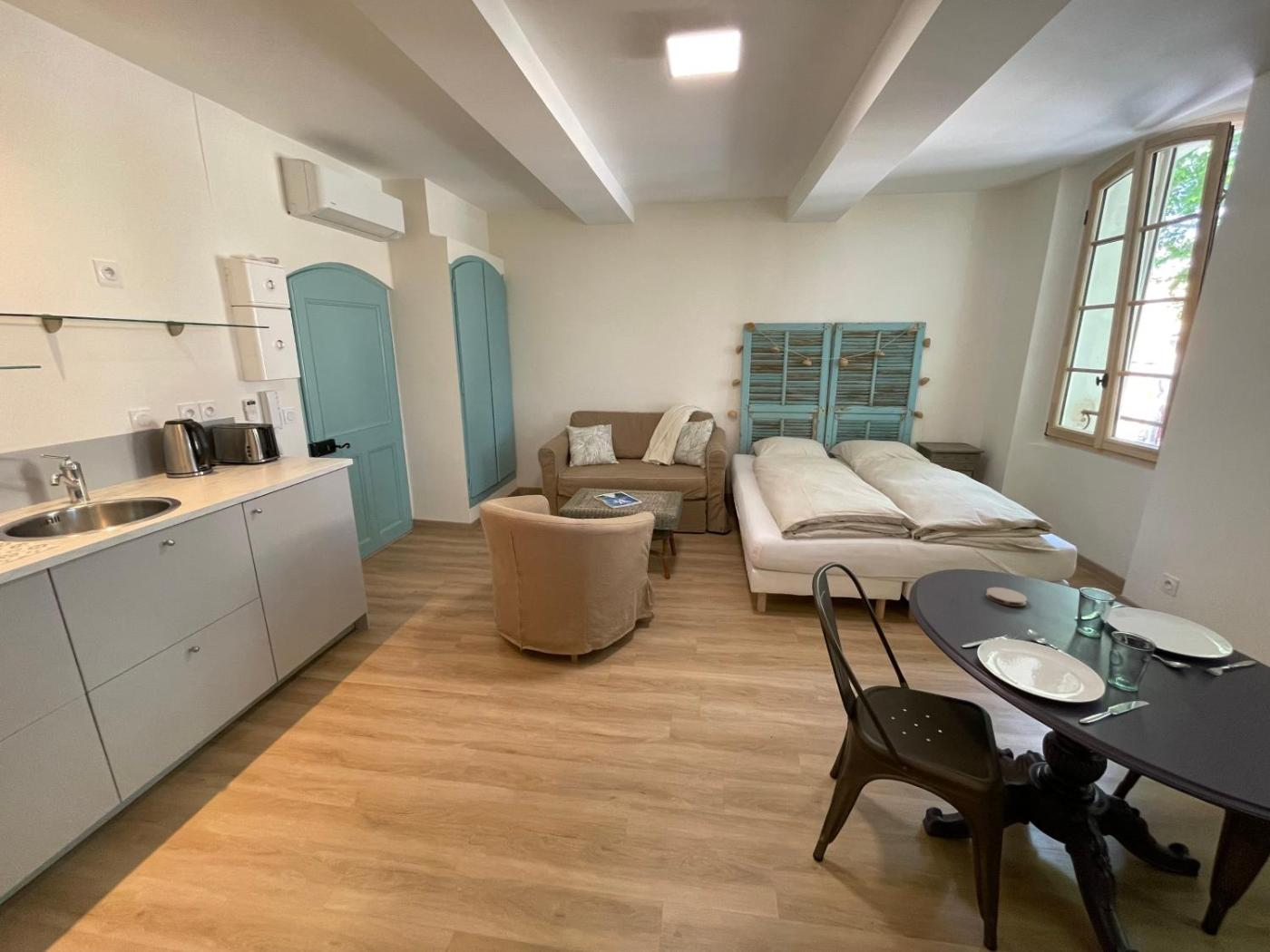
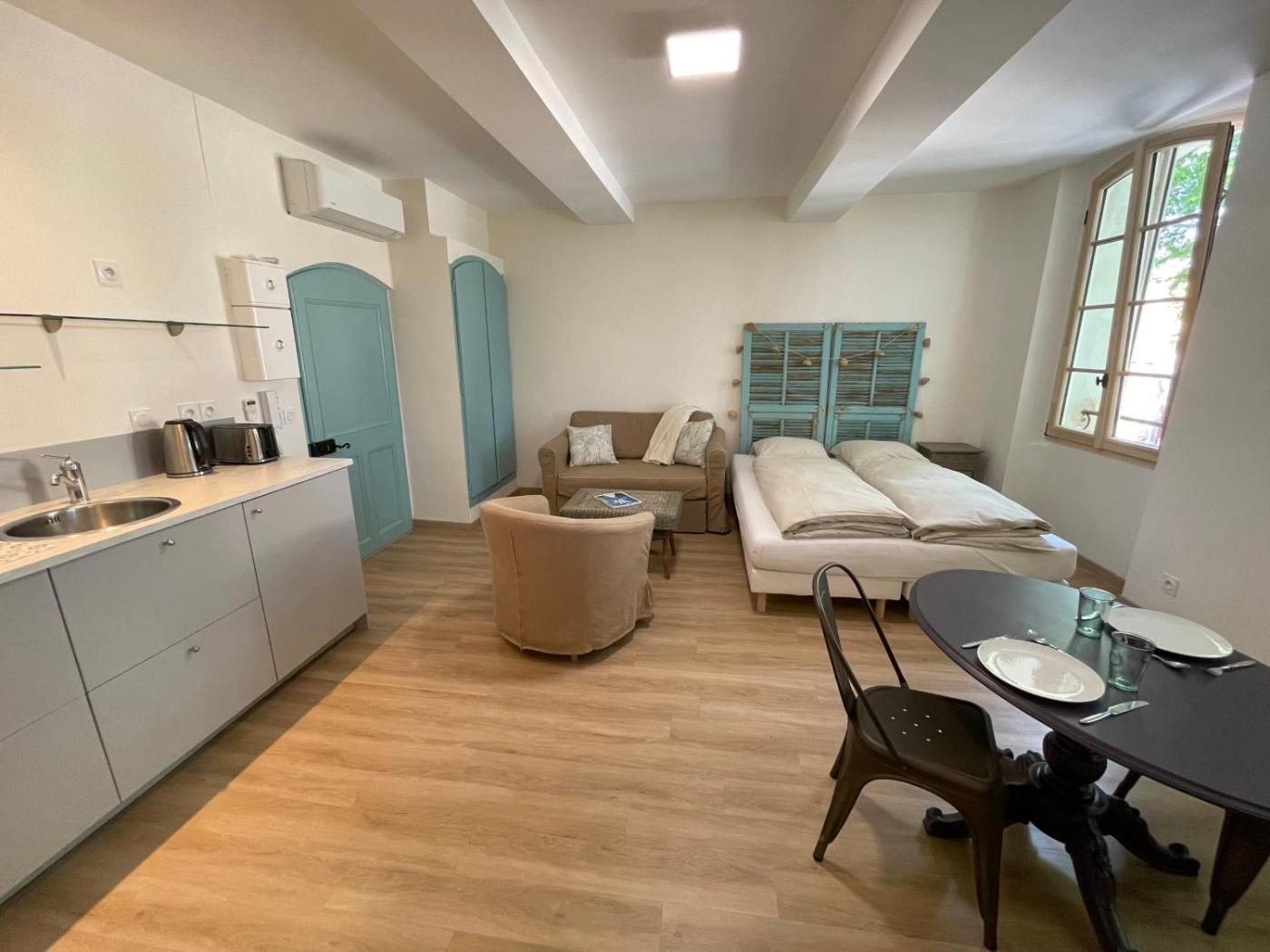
- coaster (1006, 596)
